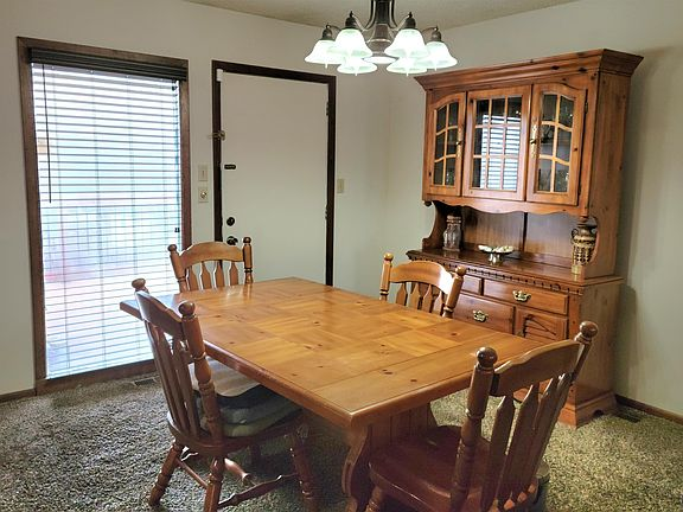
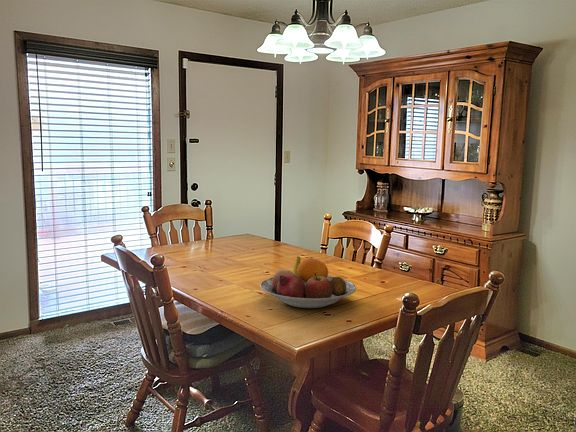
+ fruit bowl (307, 281)
